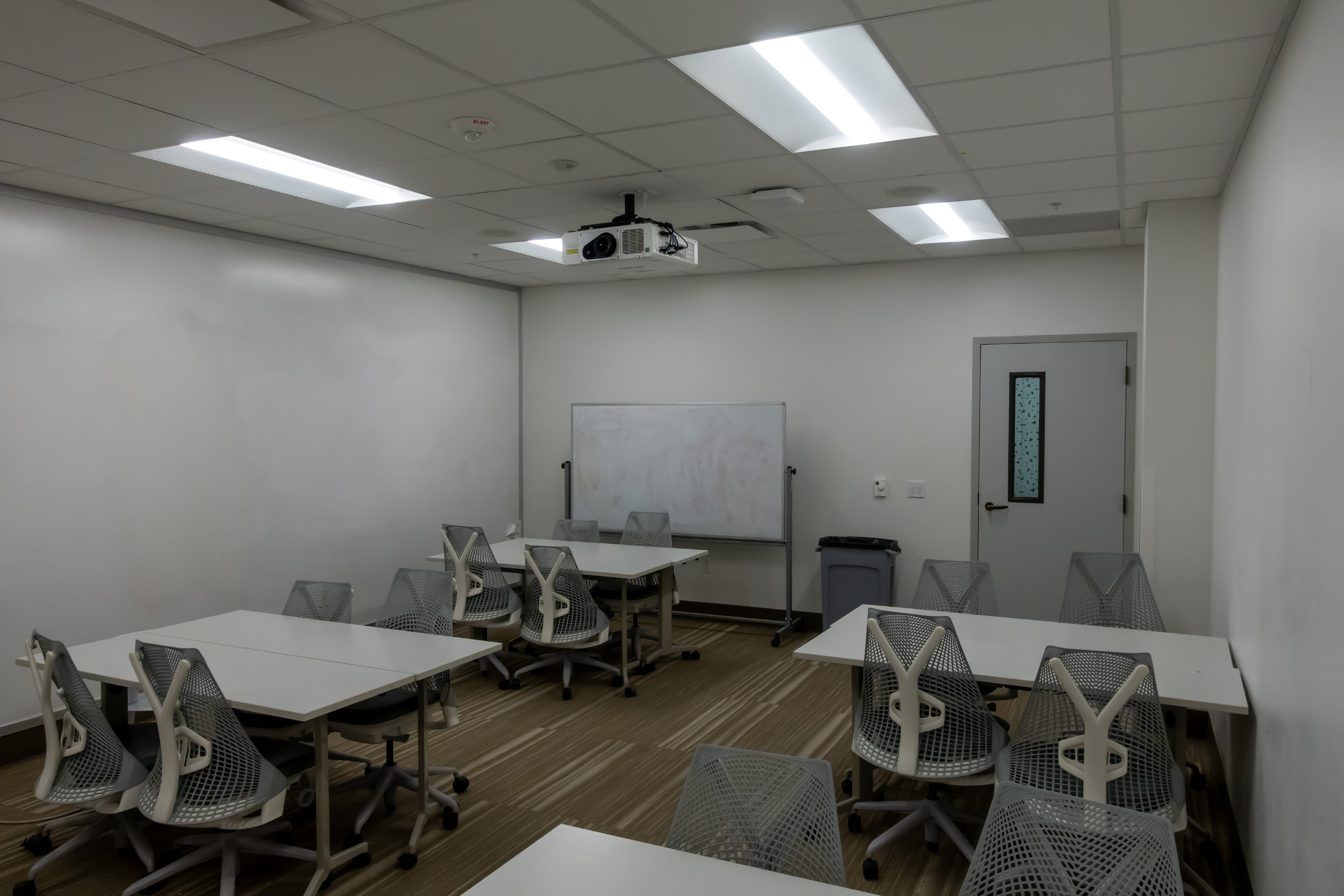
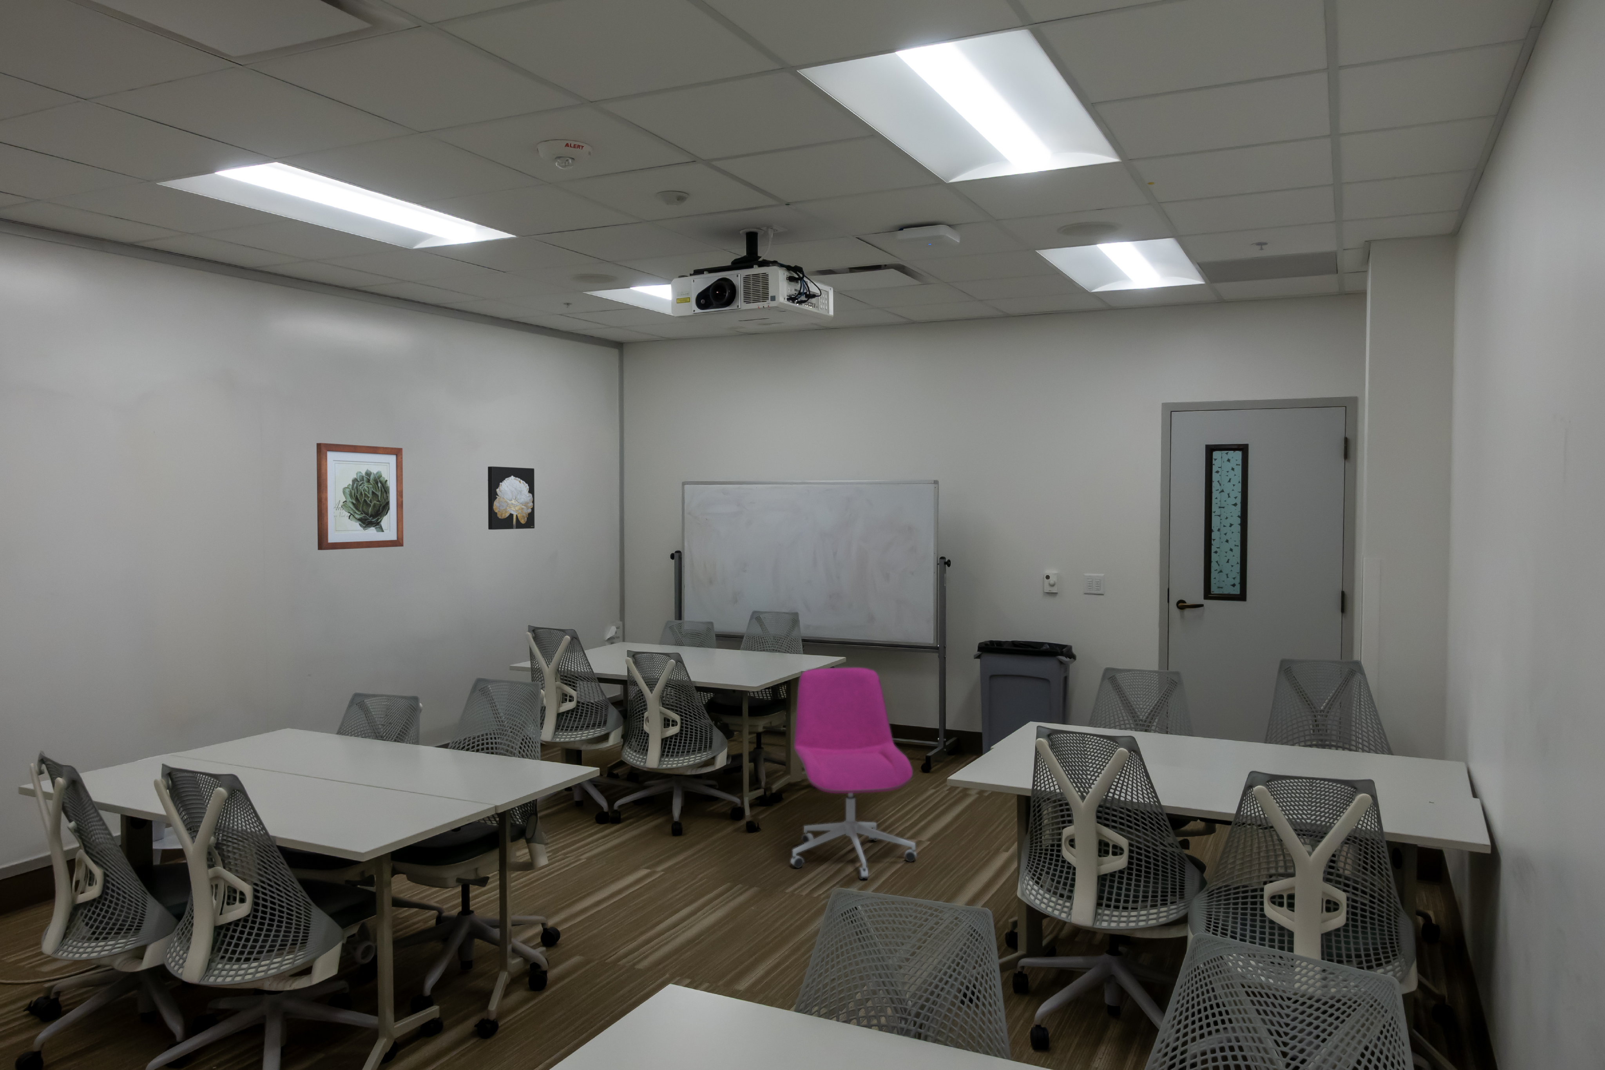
+ office chair (850, 768)
+ wall art (511, 498)
+ wall art (362, 497)
